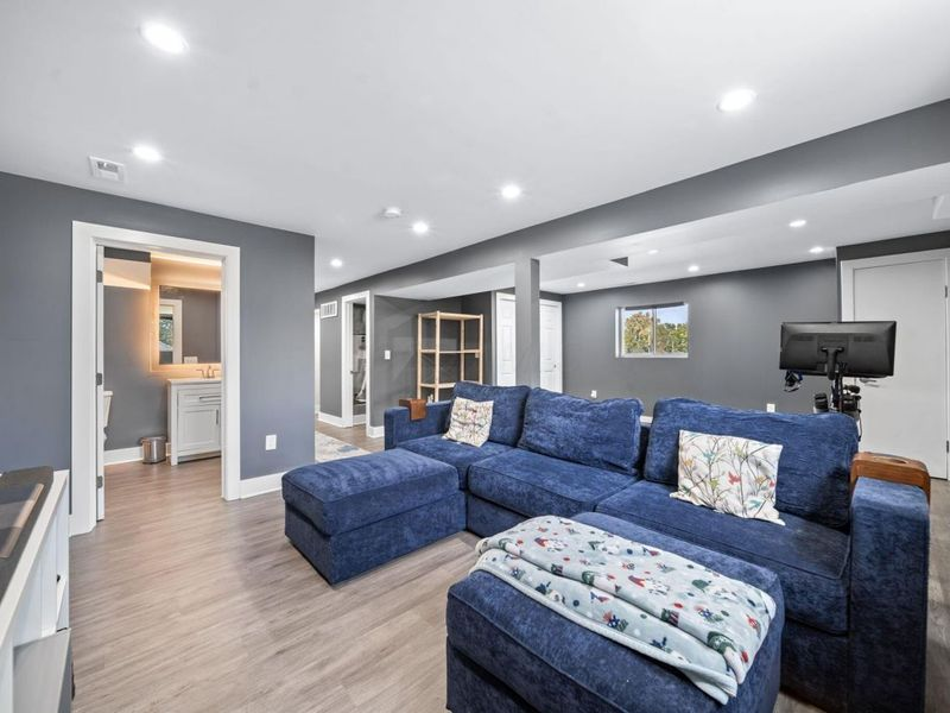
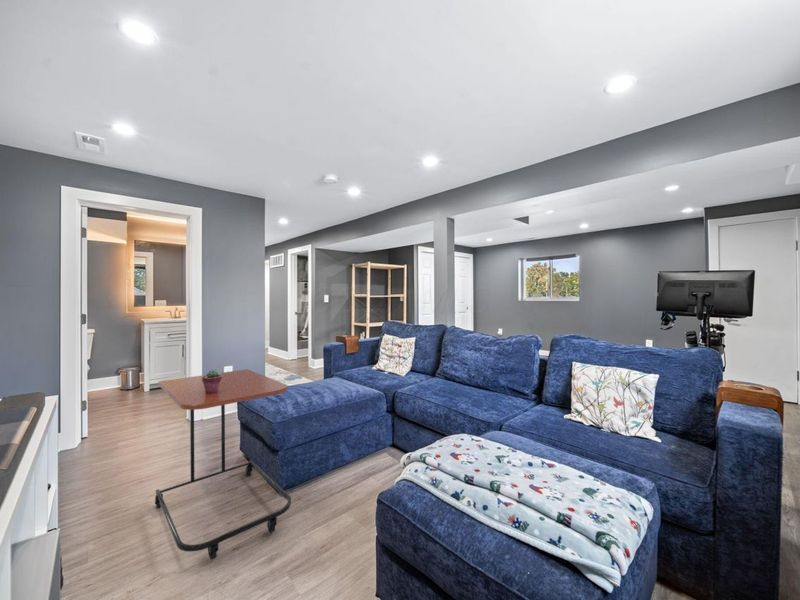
+ potted succulent (212, 380)
+ side table (223, 449)
